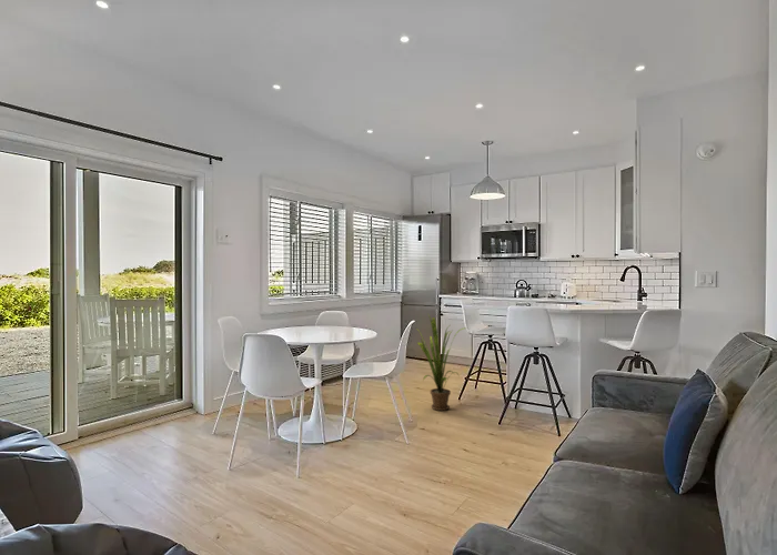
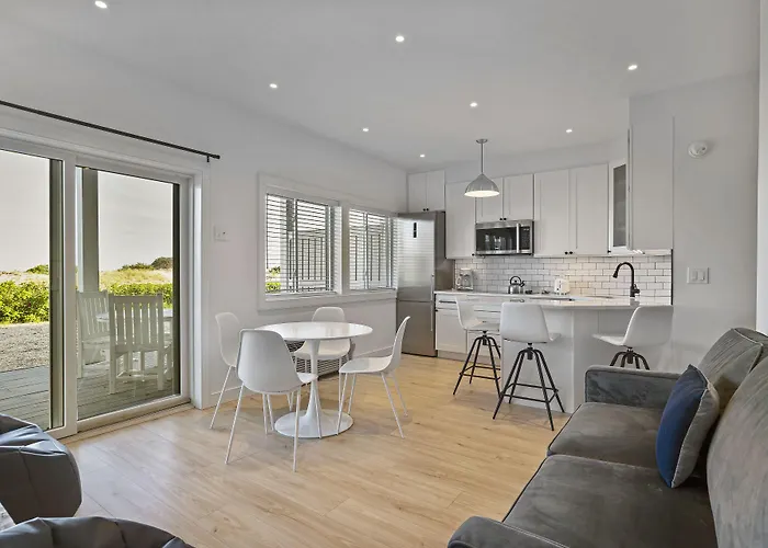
- house plant (441, 362)
